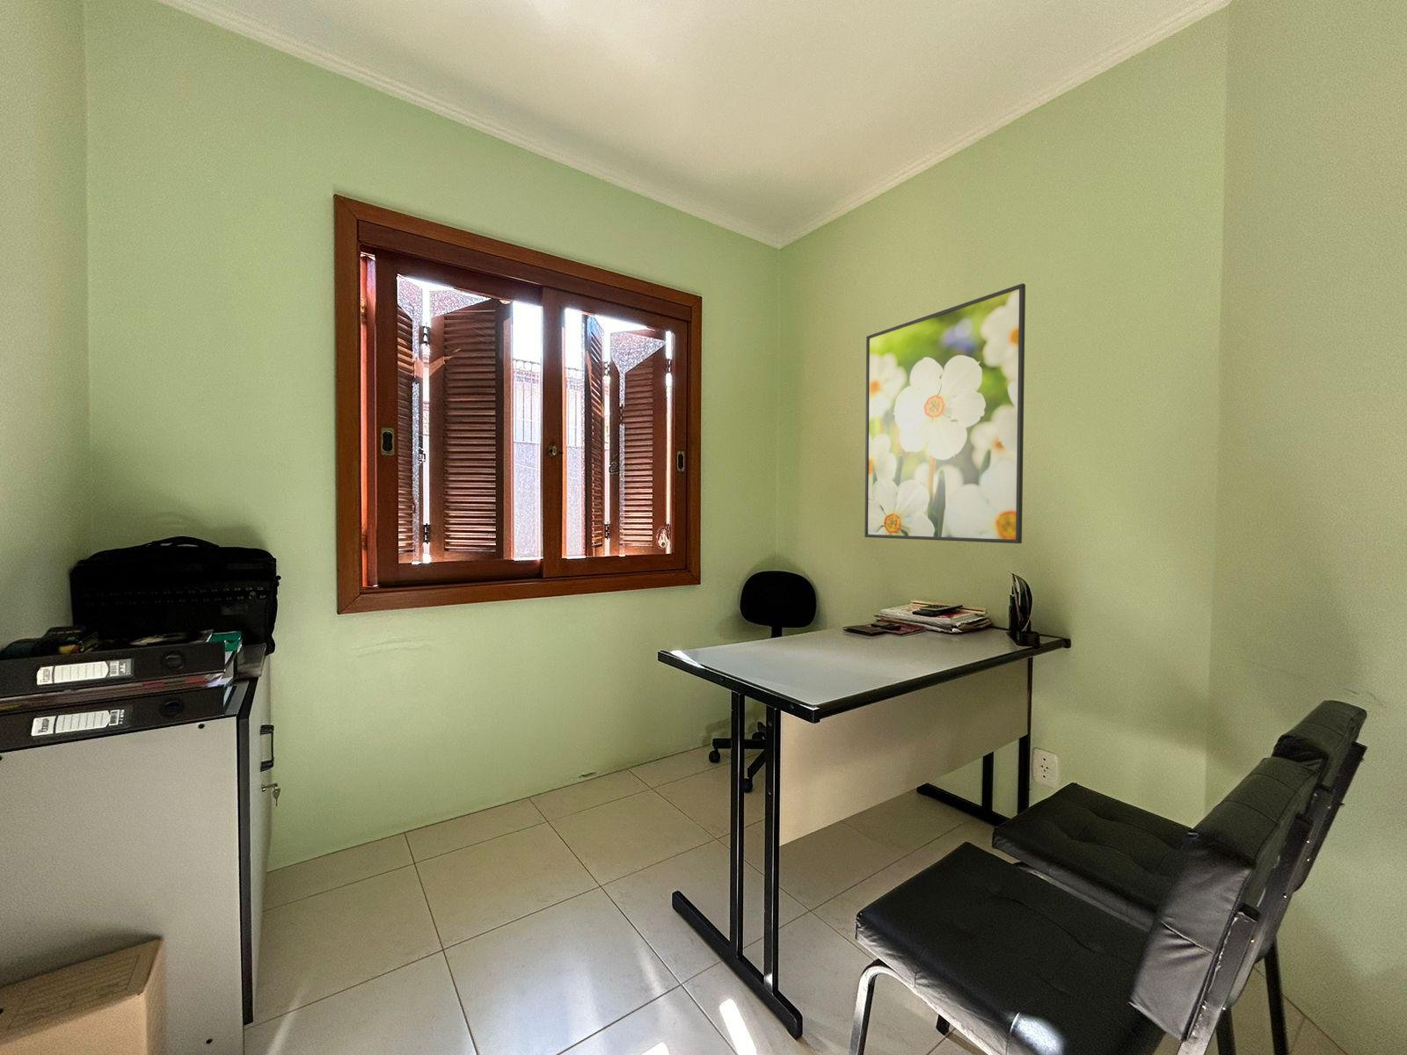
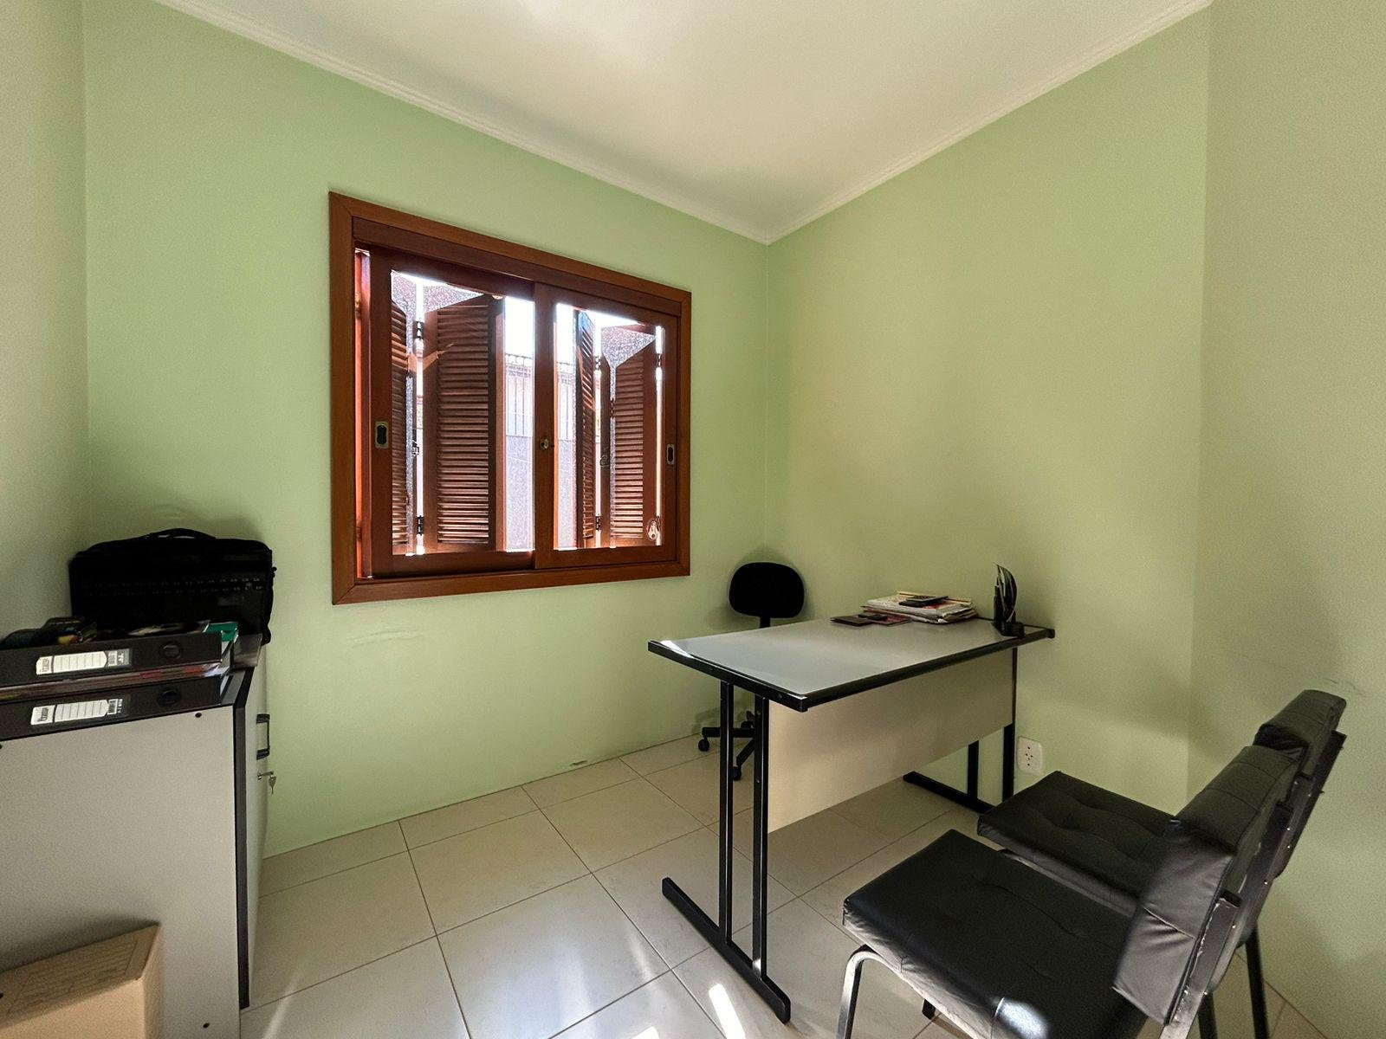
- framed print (934, 427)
